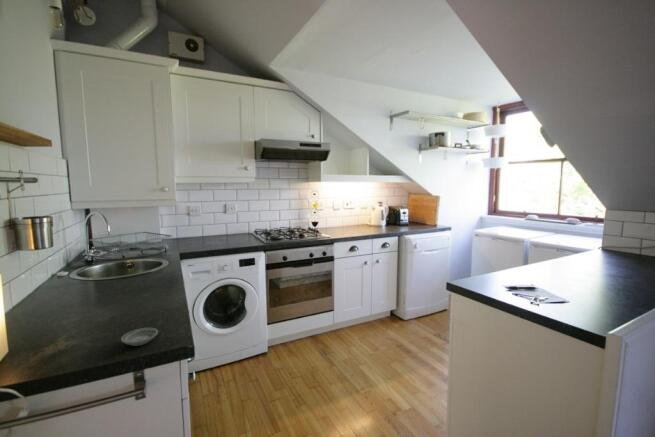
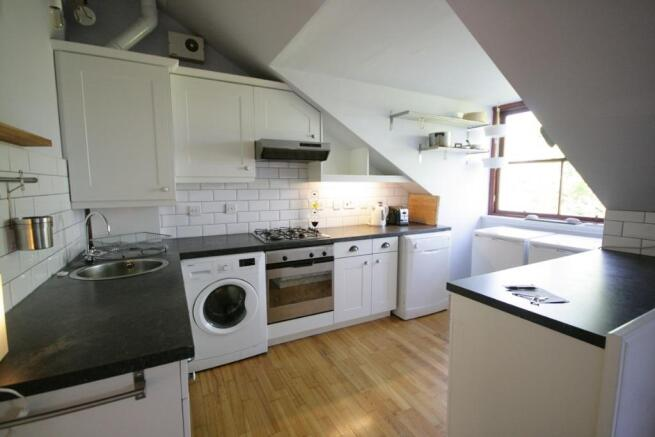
- saucer (140, 338)
